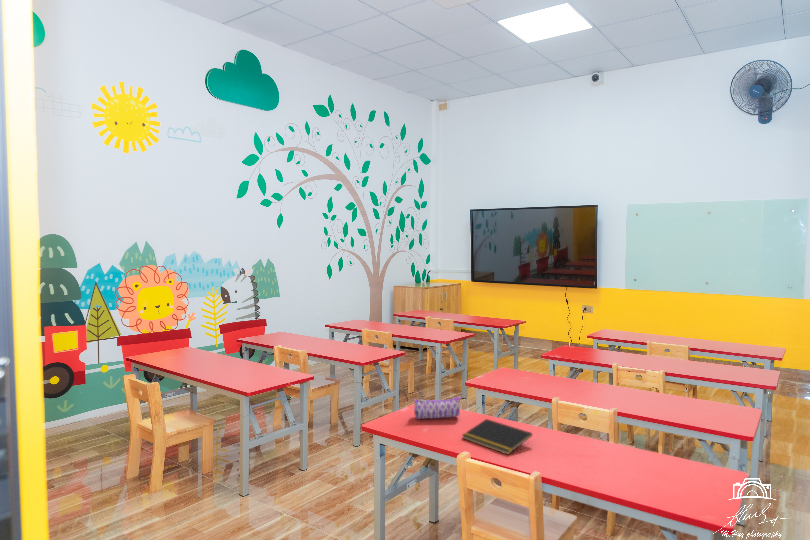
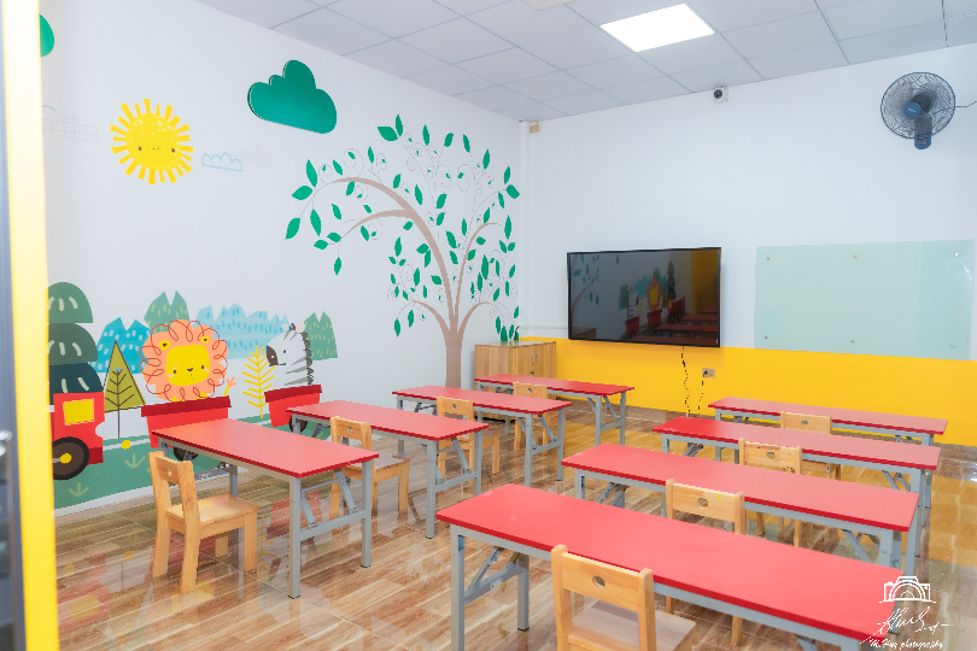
- notepad (496, 435)
- pencil case (436, 407)
